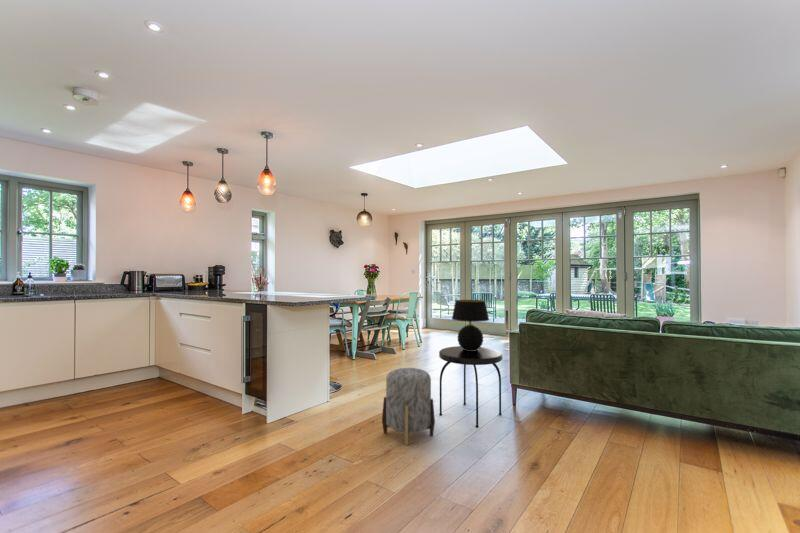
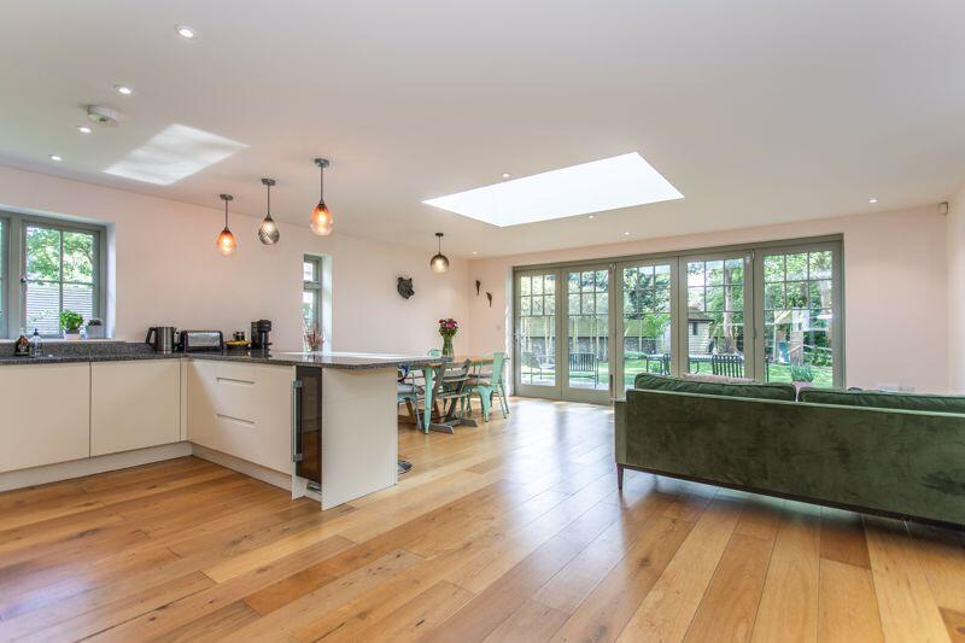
- stool (408, 401)
- side table (465, 383)
- table lamp (470, 325)
